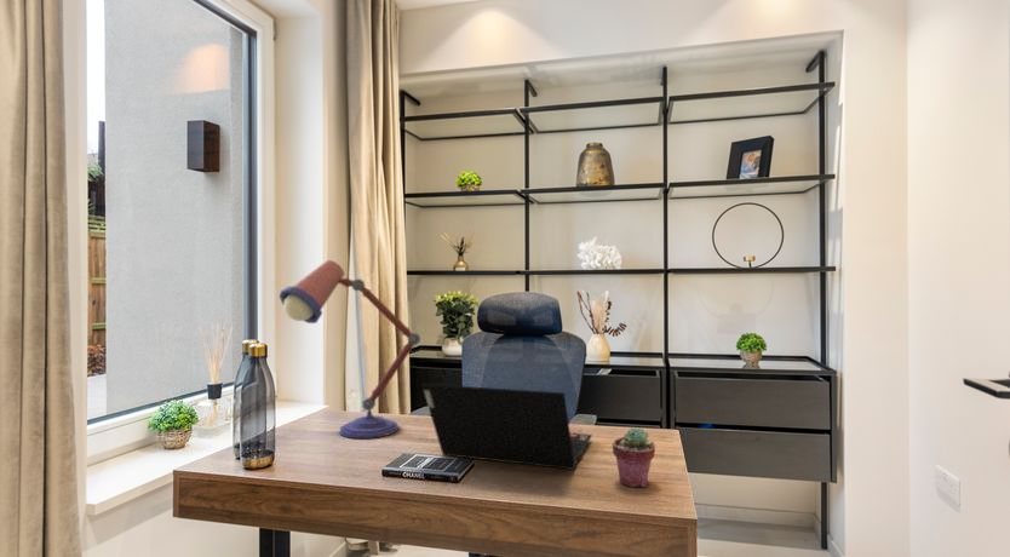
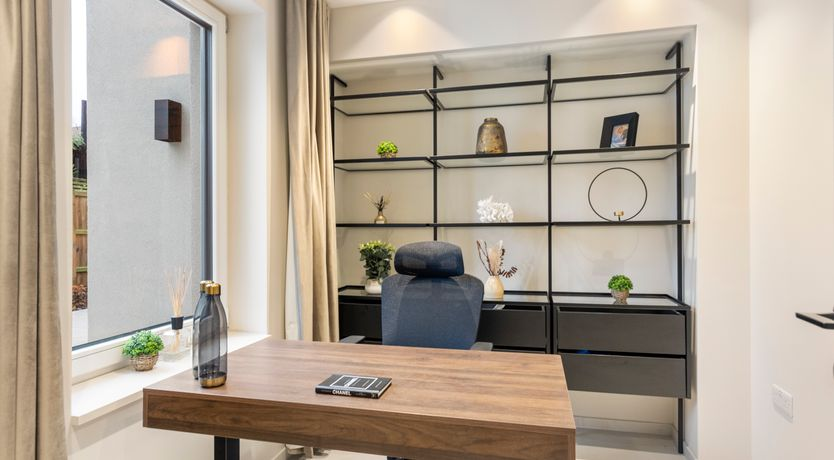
- potted succulent (633, 454)
- laptop computer (513, 414)
- desk lamp (388, 369)
